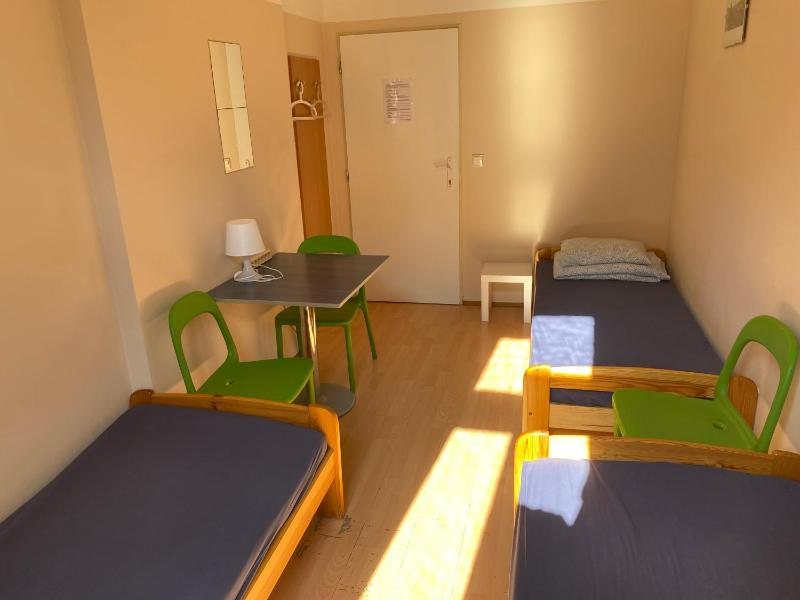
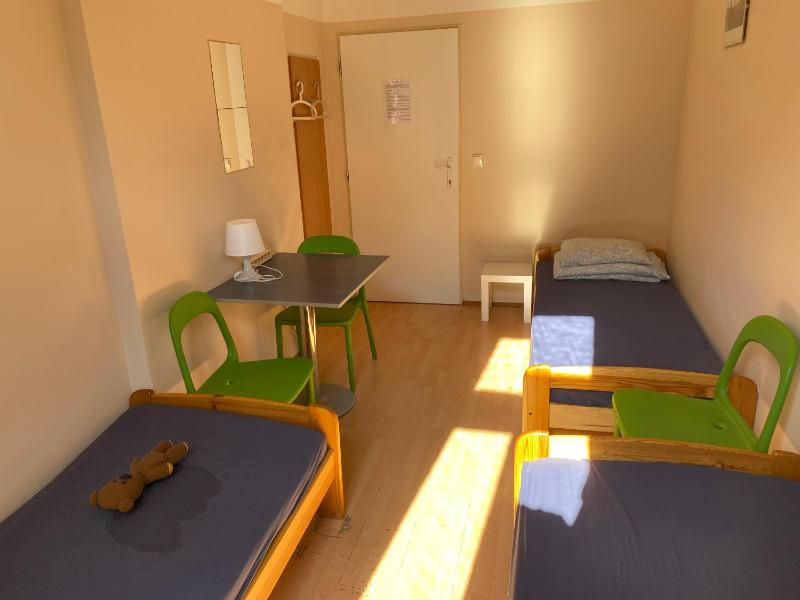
+ teddy bear (144, 471)
